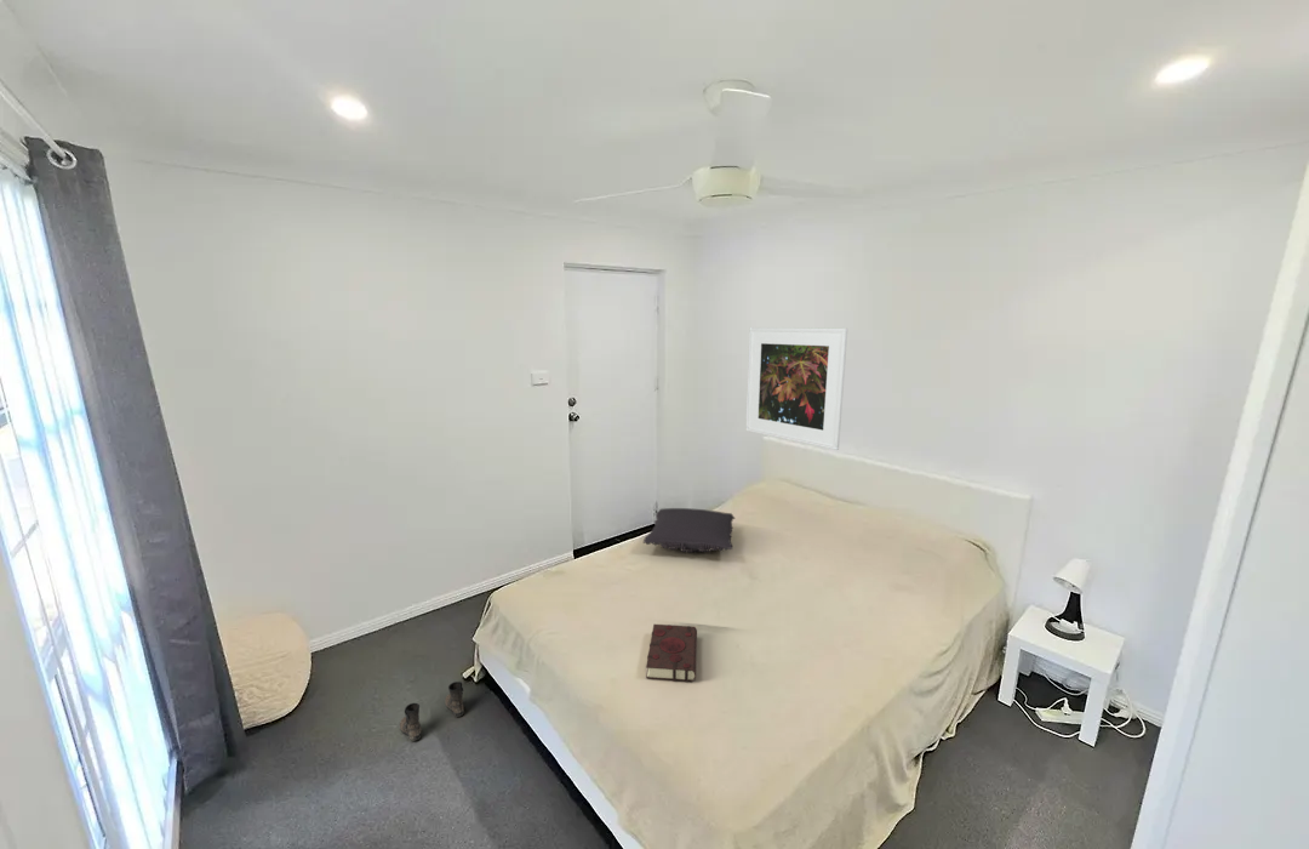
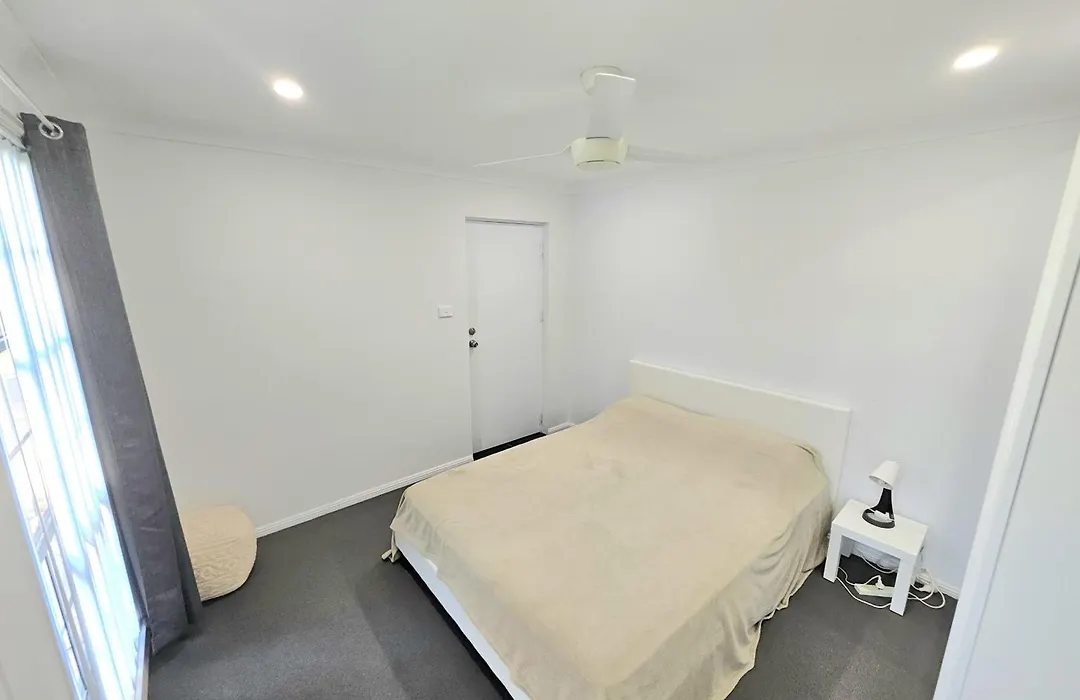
- boots (418, 705)
- pillow (691, 529)
- book (673, 646)
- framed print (791, 384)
